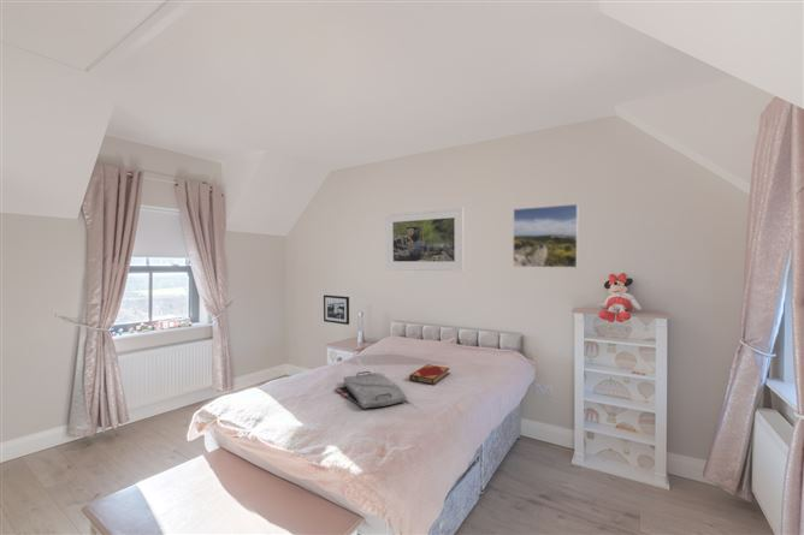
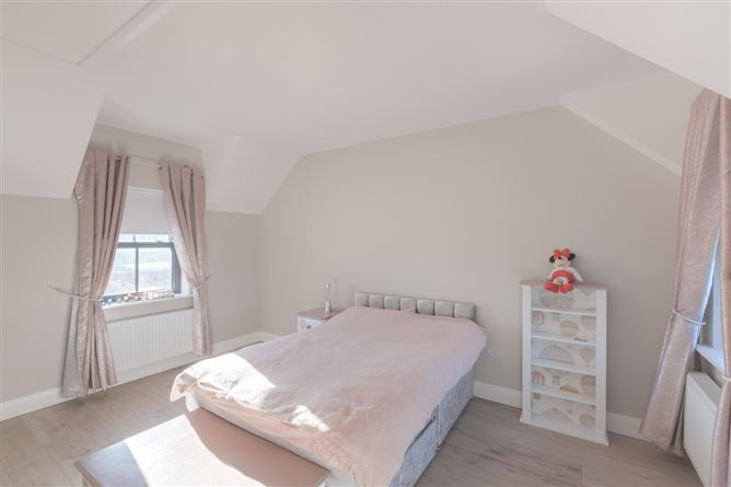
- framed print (544, 237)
- serving tray (367, 387)
- picture frame (336, 309)
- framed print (421, 240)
- hardback book (430, 374)
